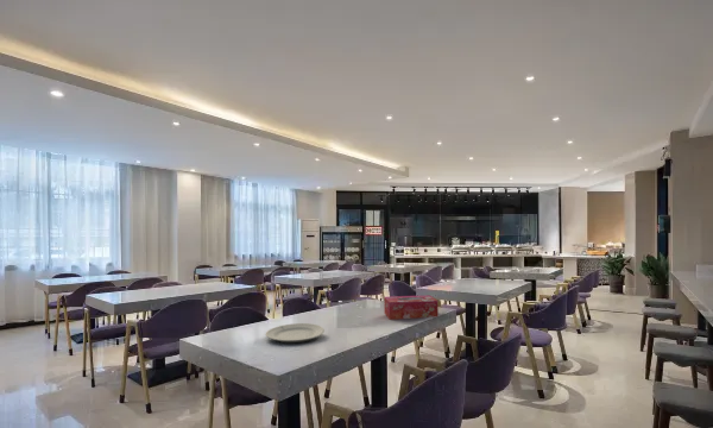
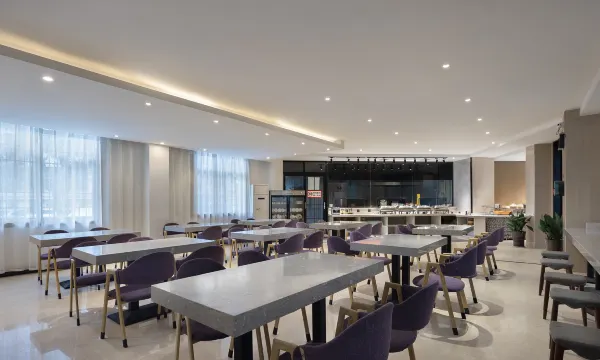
- chinaware (295, 333)
- tissue box (410, 307)
